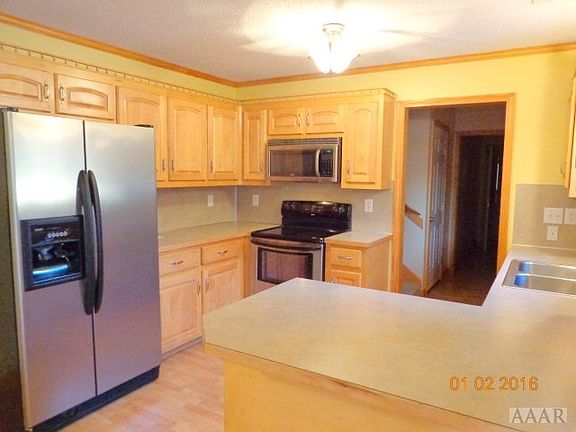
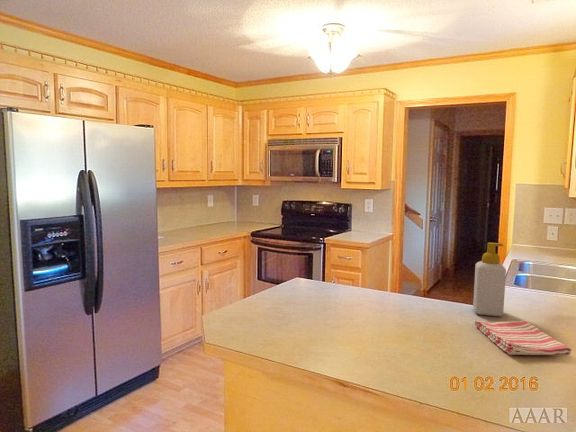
+ dish towel (518, 334)
+ soap bottle (489, 278)
